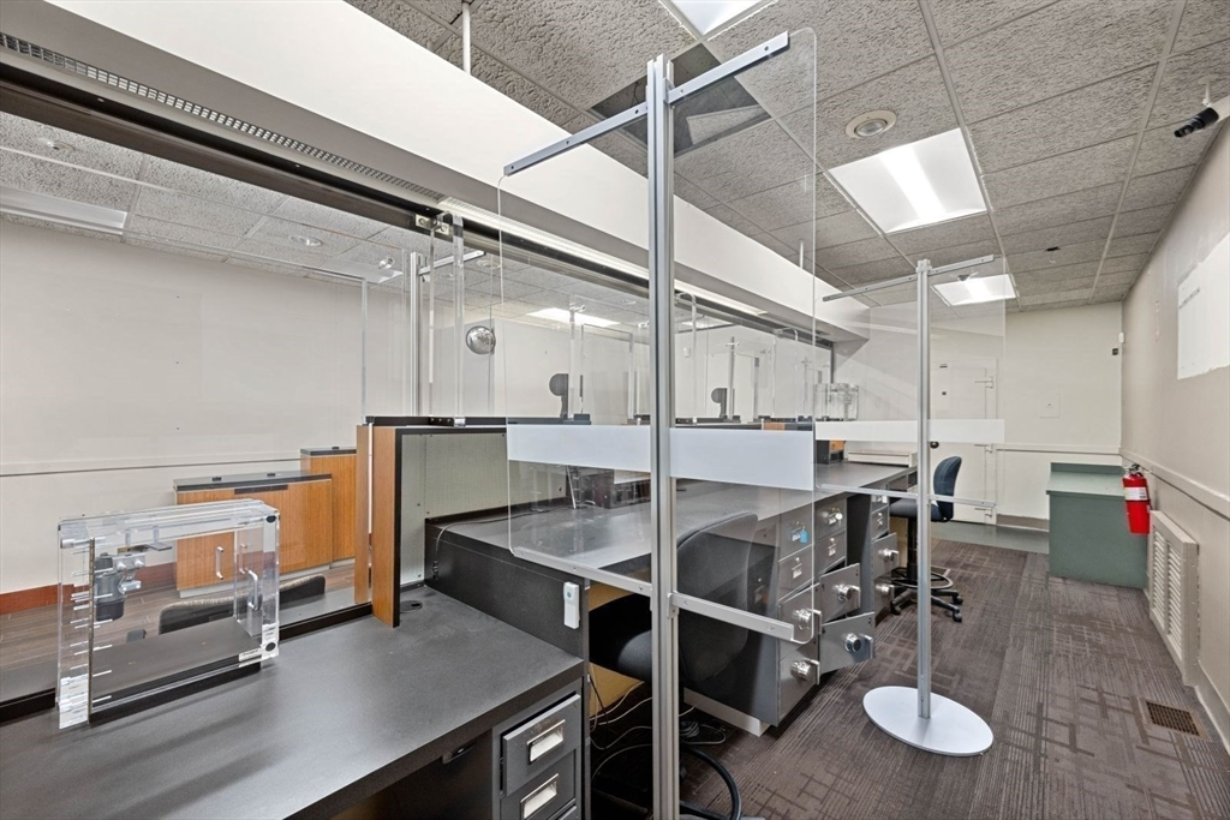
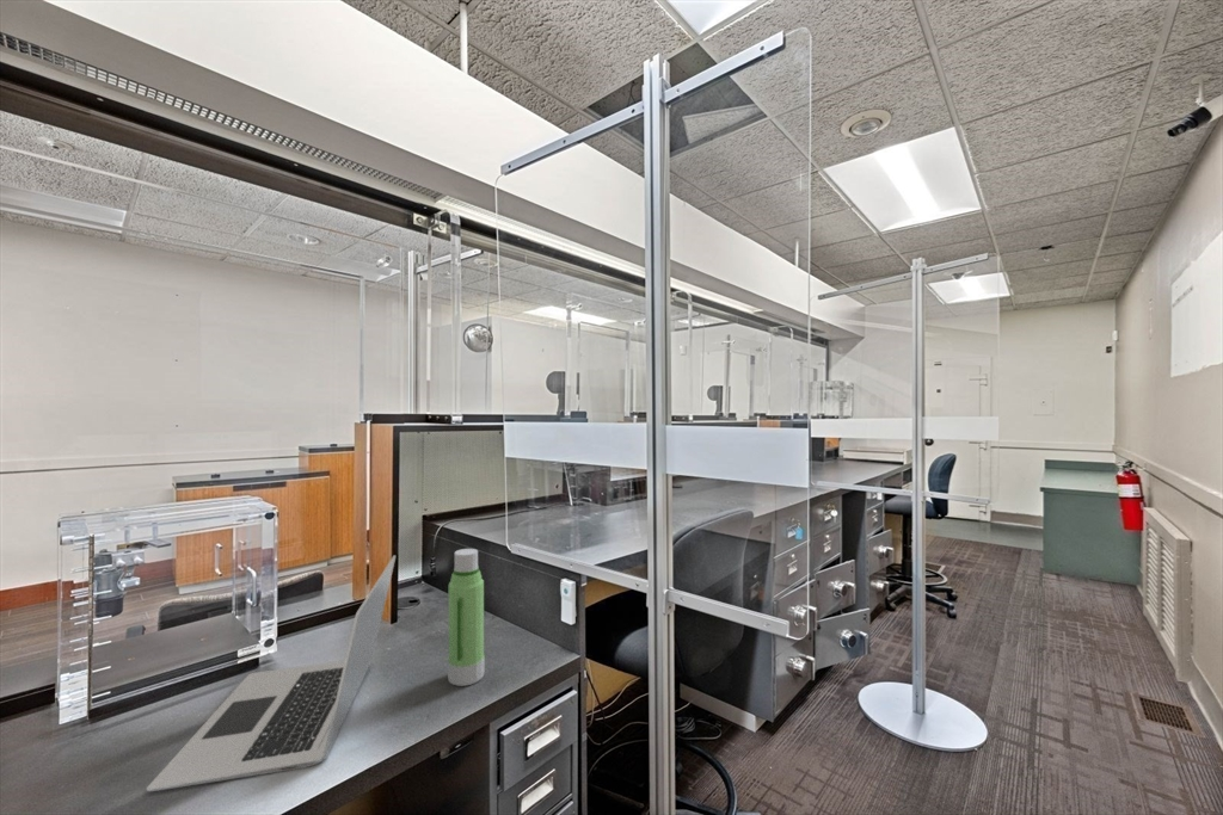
+ laptop (302, 666)
+ water bottle (465, 615)
